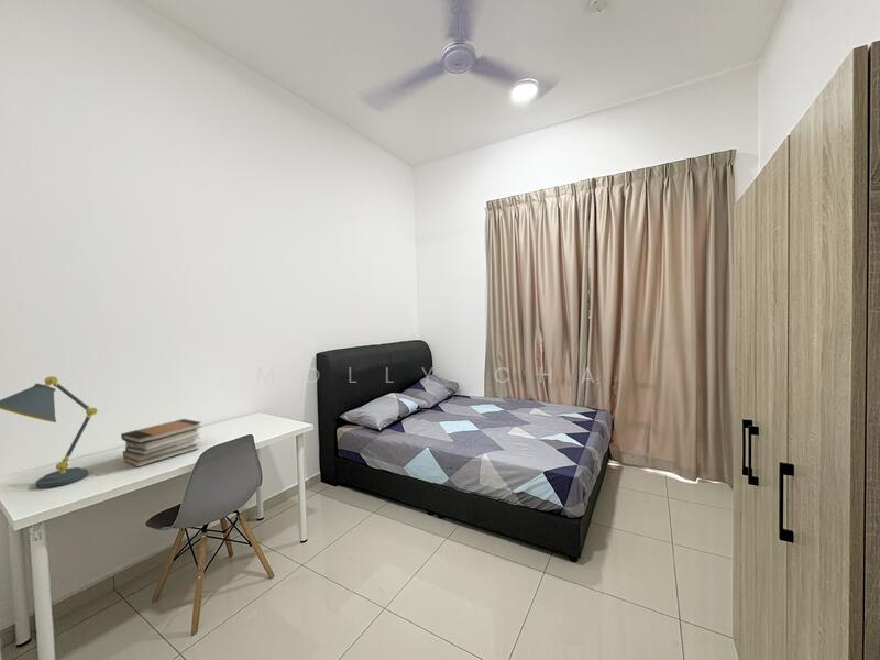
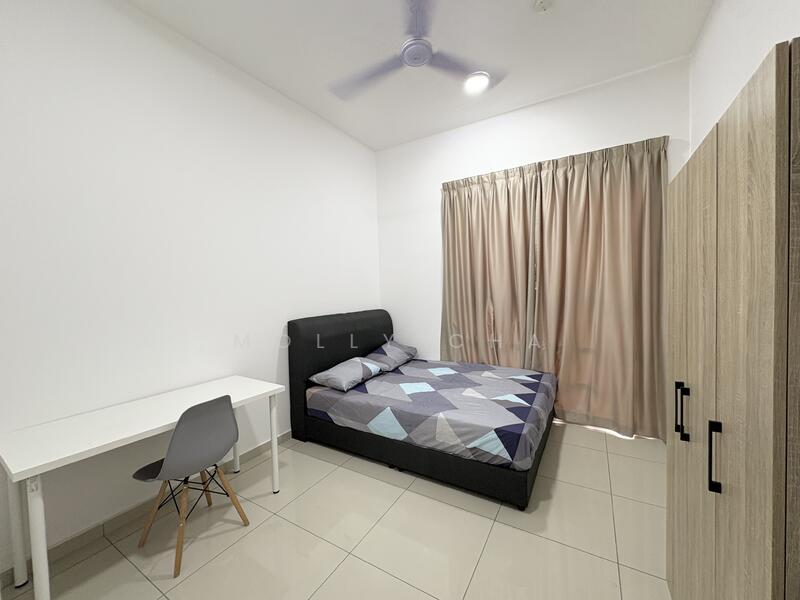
- book stack (163, 441)
- desk lamp (52, 421)
